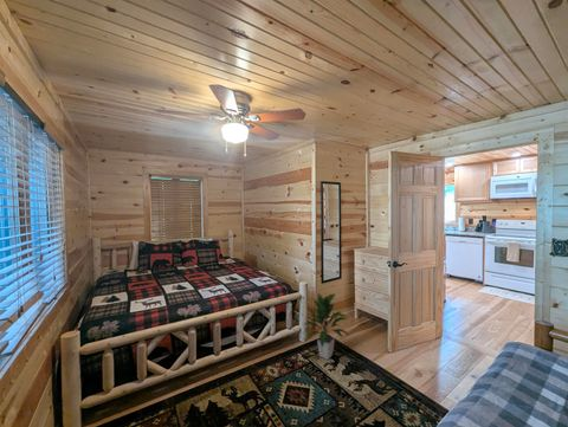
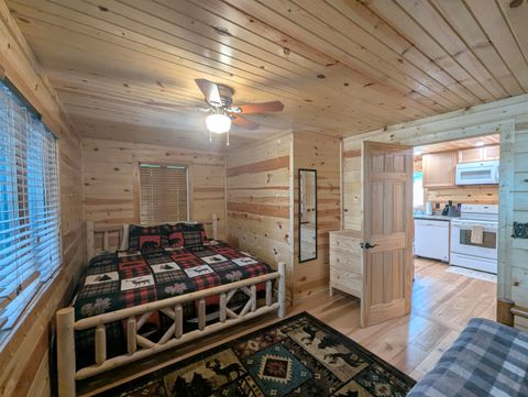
- indoor plant (324, 323)
